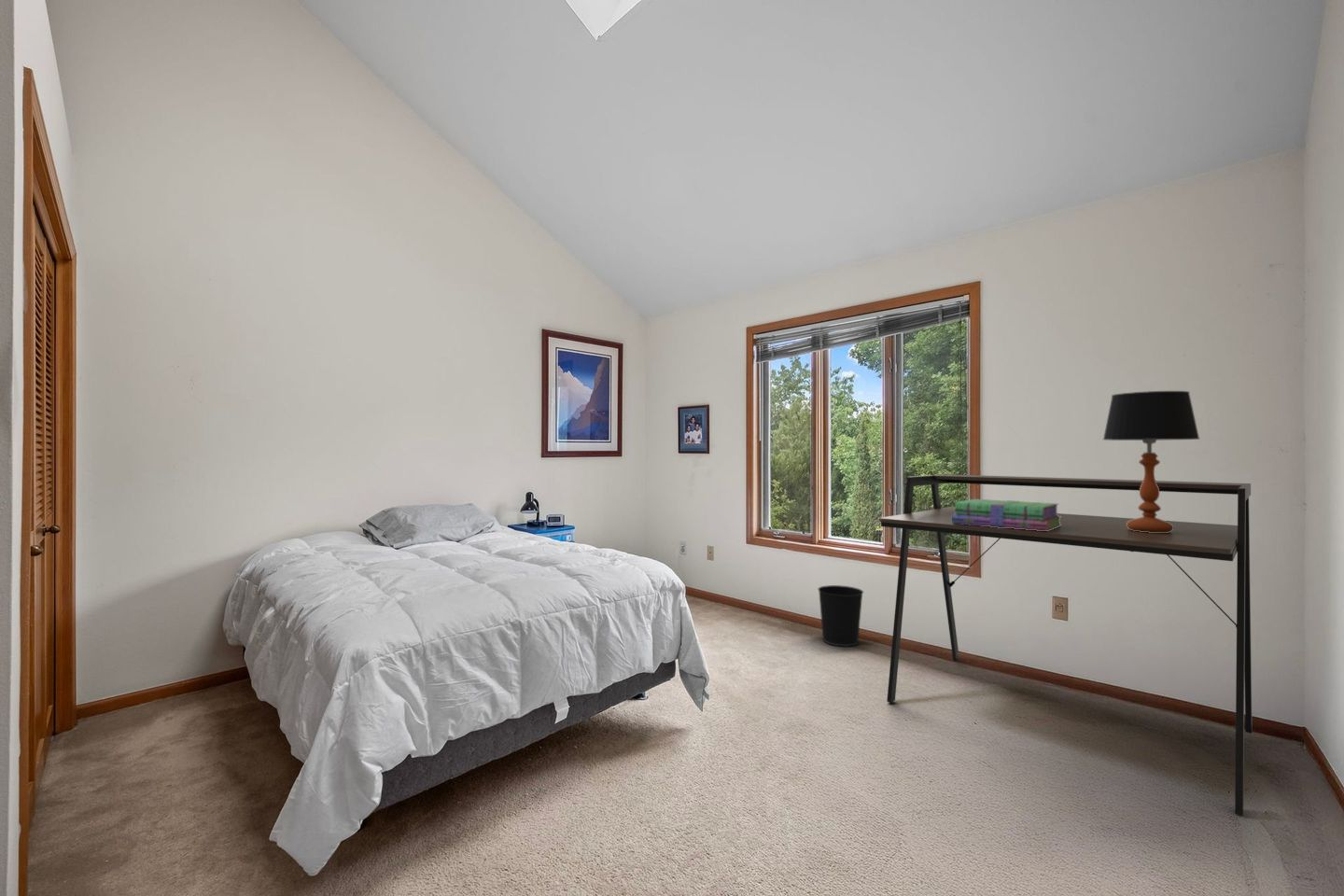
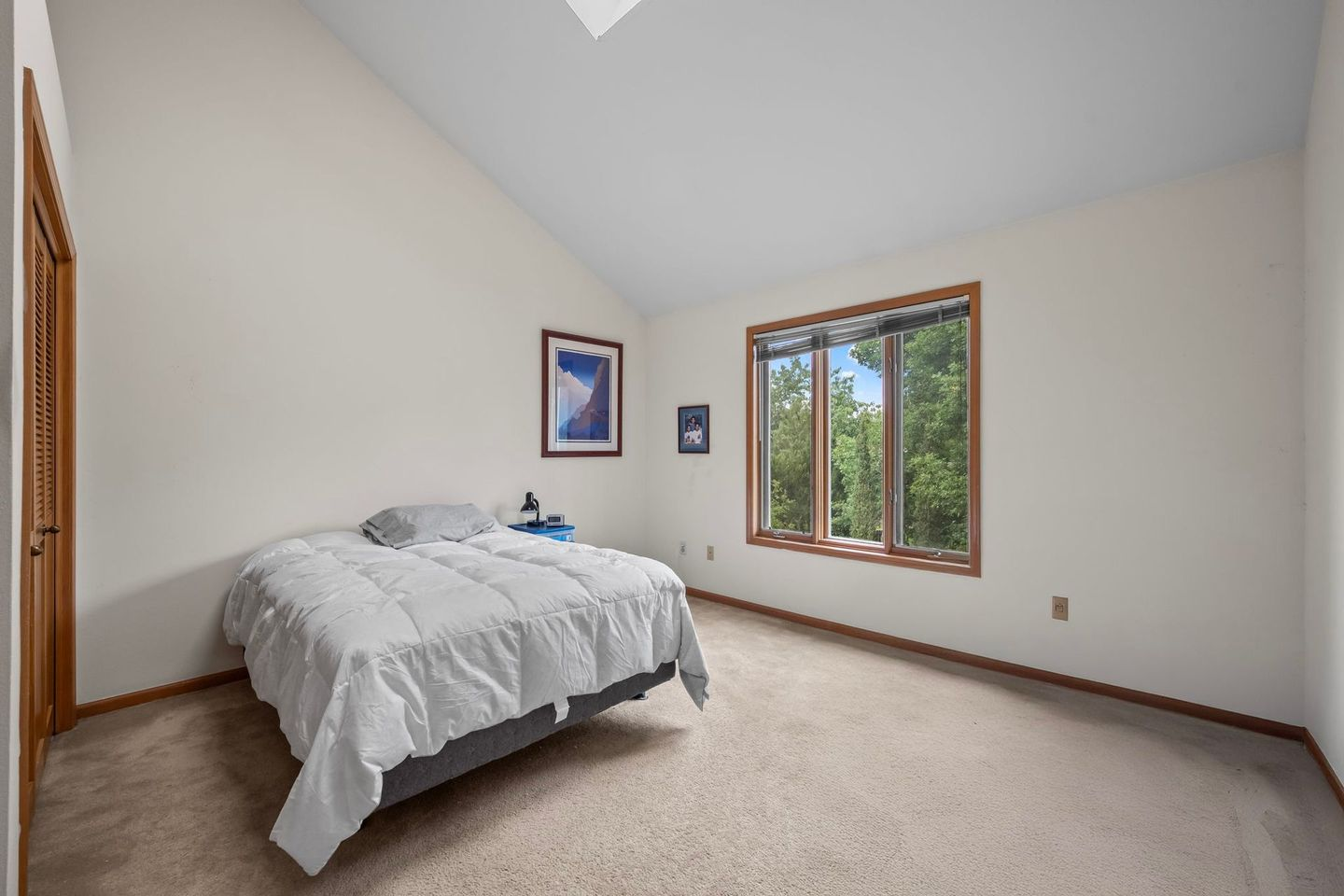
- wastebasket (840, 615)
- table lamp (1149, 461)
- desk (1064, 544)
- stack of books (1006, 512)
